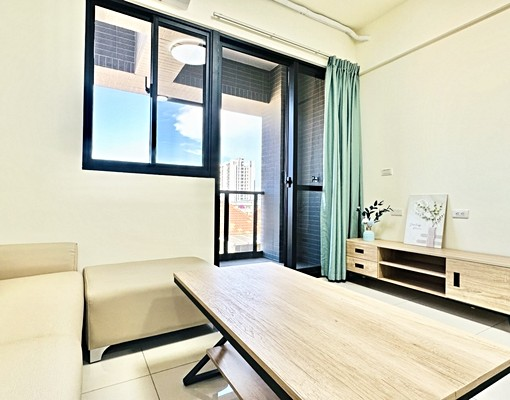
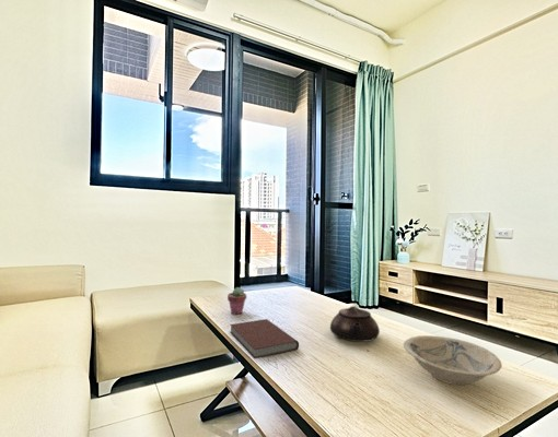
+ book (261, 335)
+ teapot (354, 321)
+ bowl (449, 363)
+ potted succulent (236, 299)
